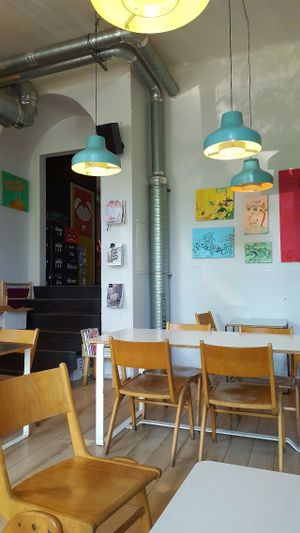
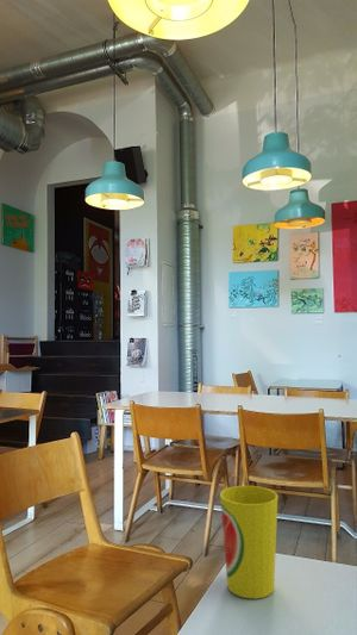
+ cup (249, 540)
